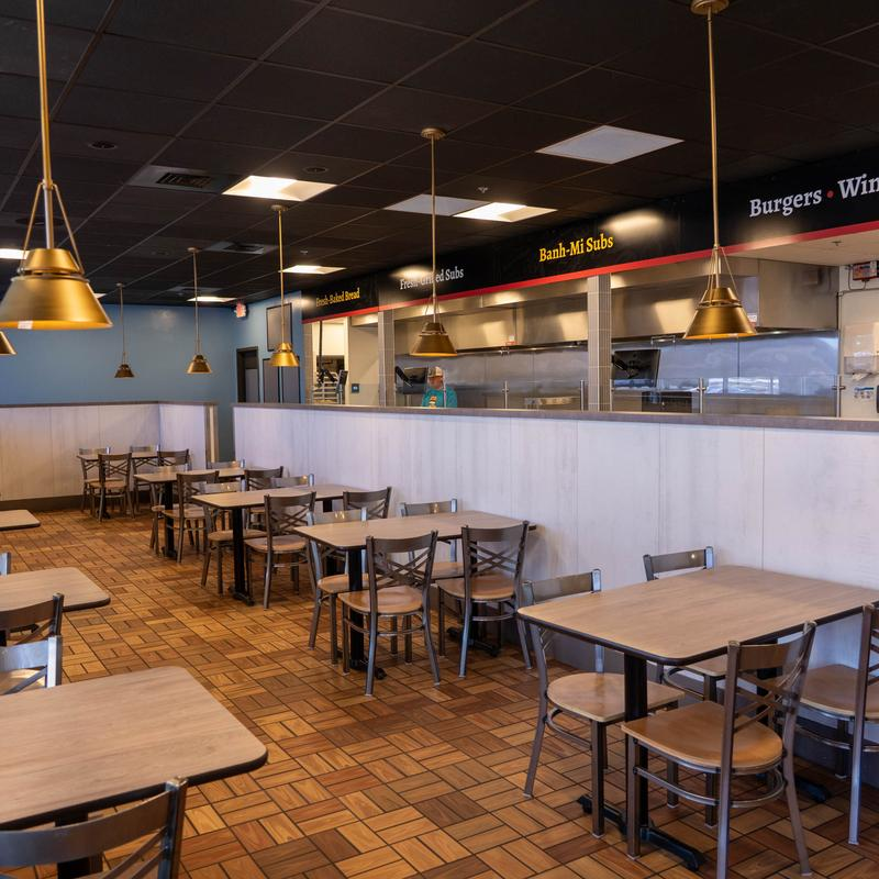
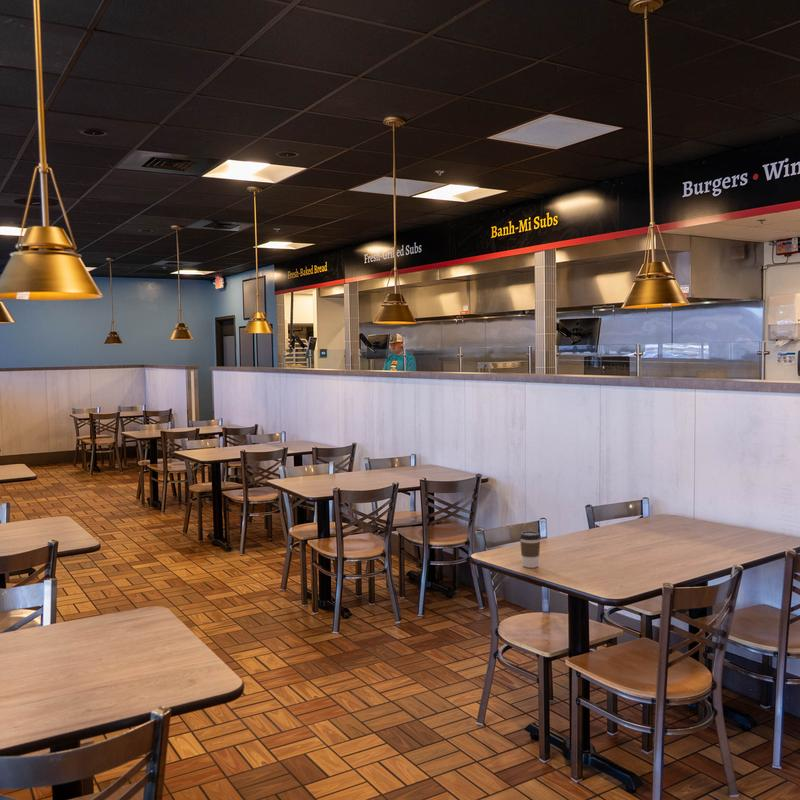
+ coffee cup (530, 549)
